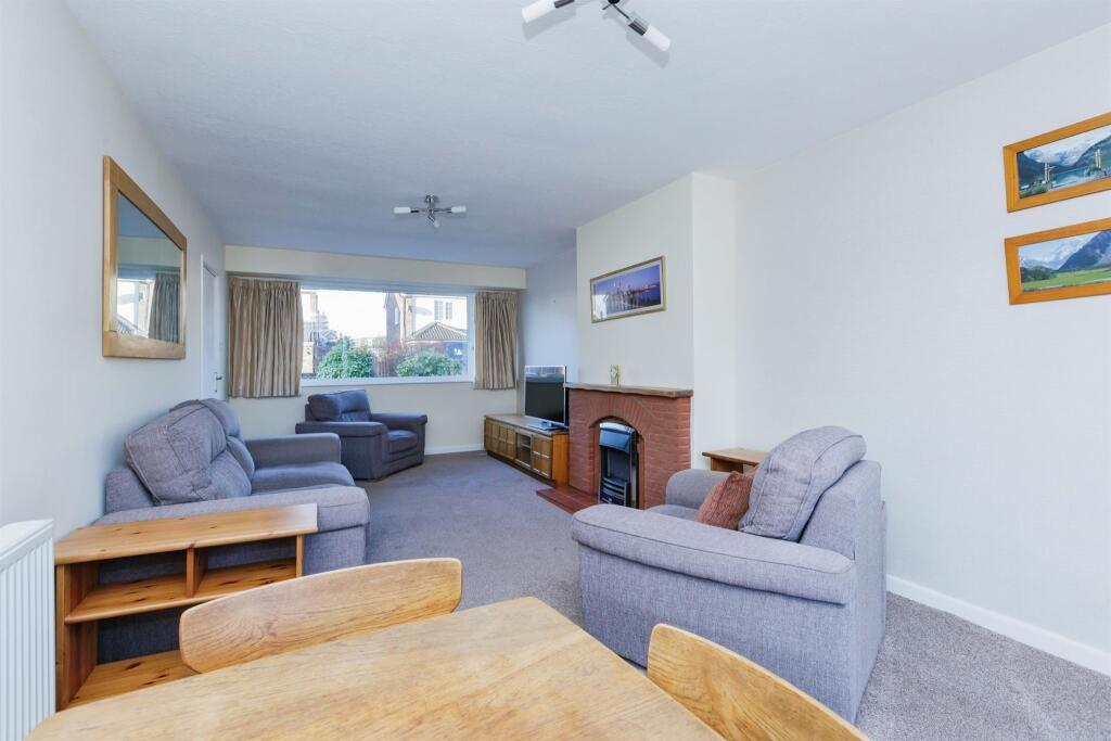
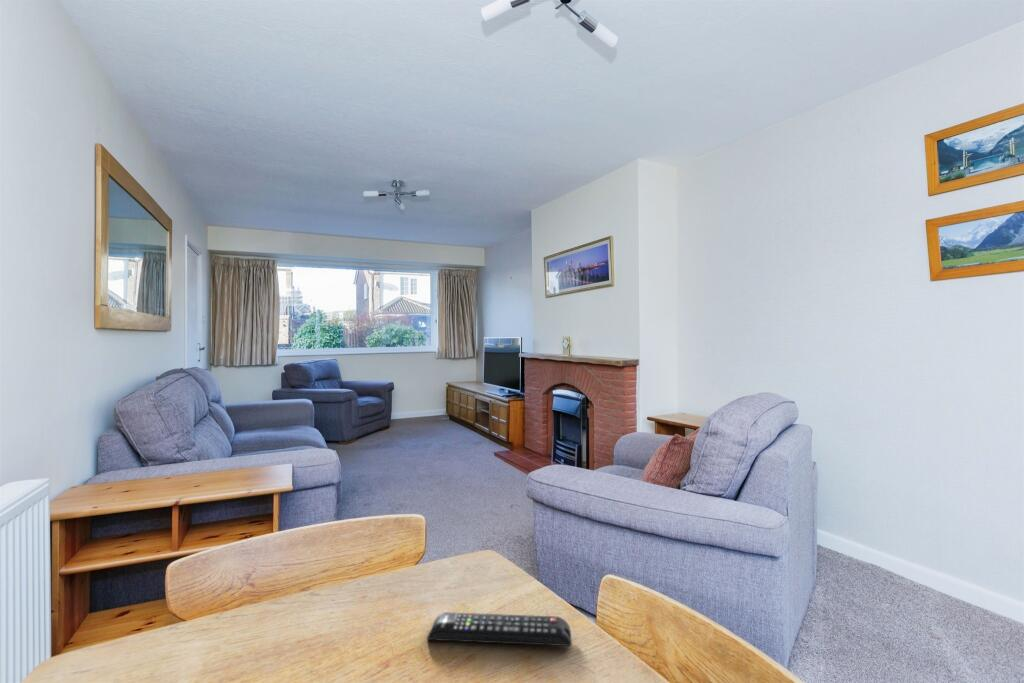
+ remote control (499, 630)
